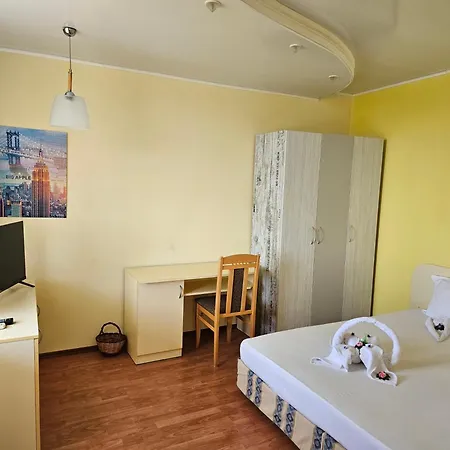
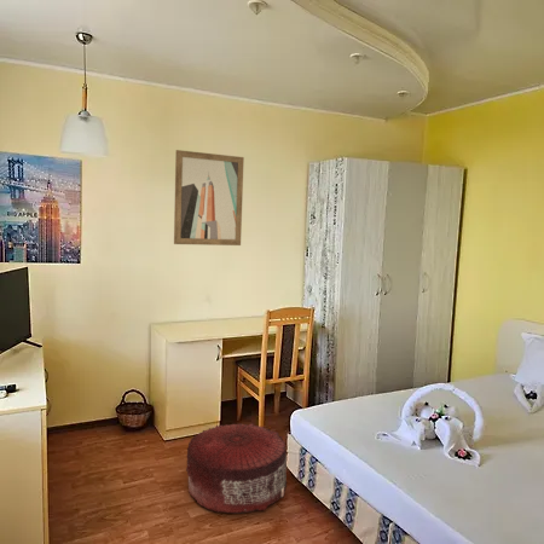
+ wall art (209, 199)
+ pouf (238, 462)
